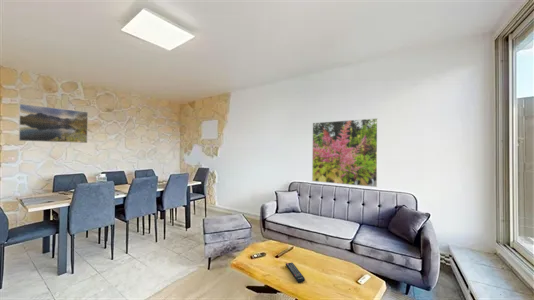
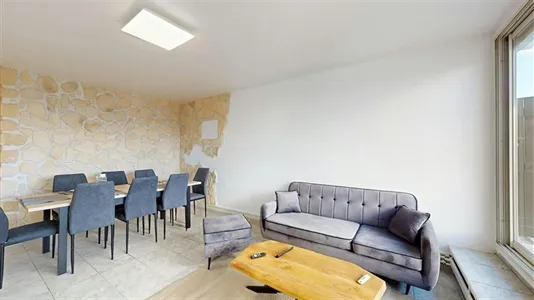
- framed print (56, 125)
- remote control (294, 271)
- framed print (342, 152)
